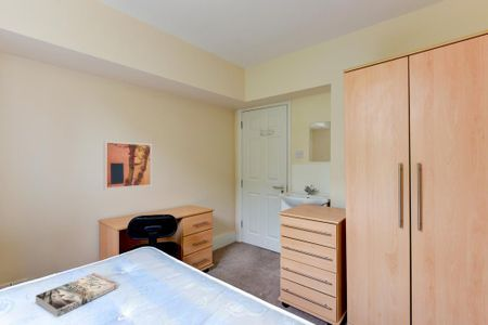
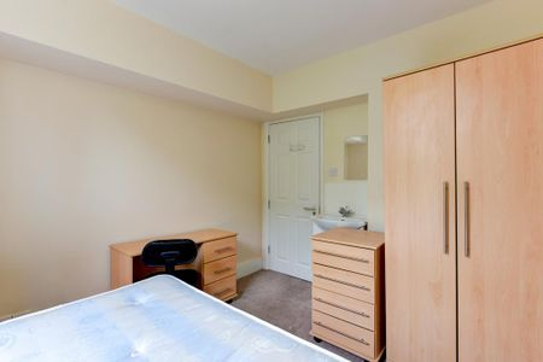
- book (78, 291)
- wall art (129, 165)
